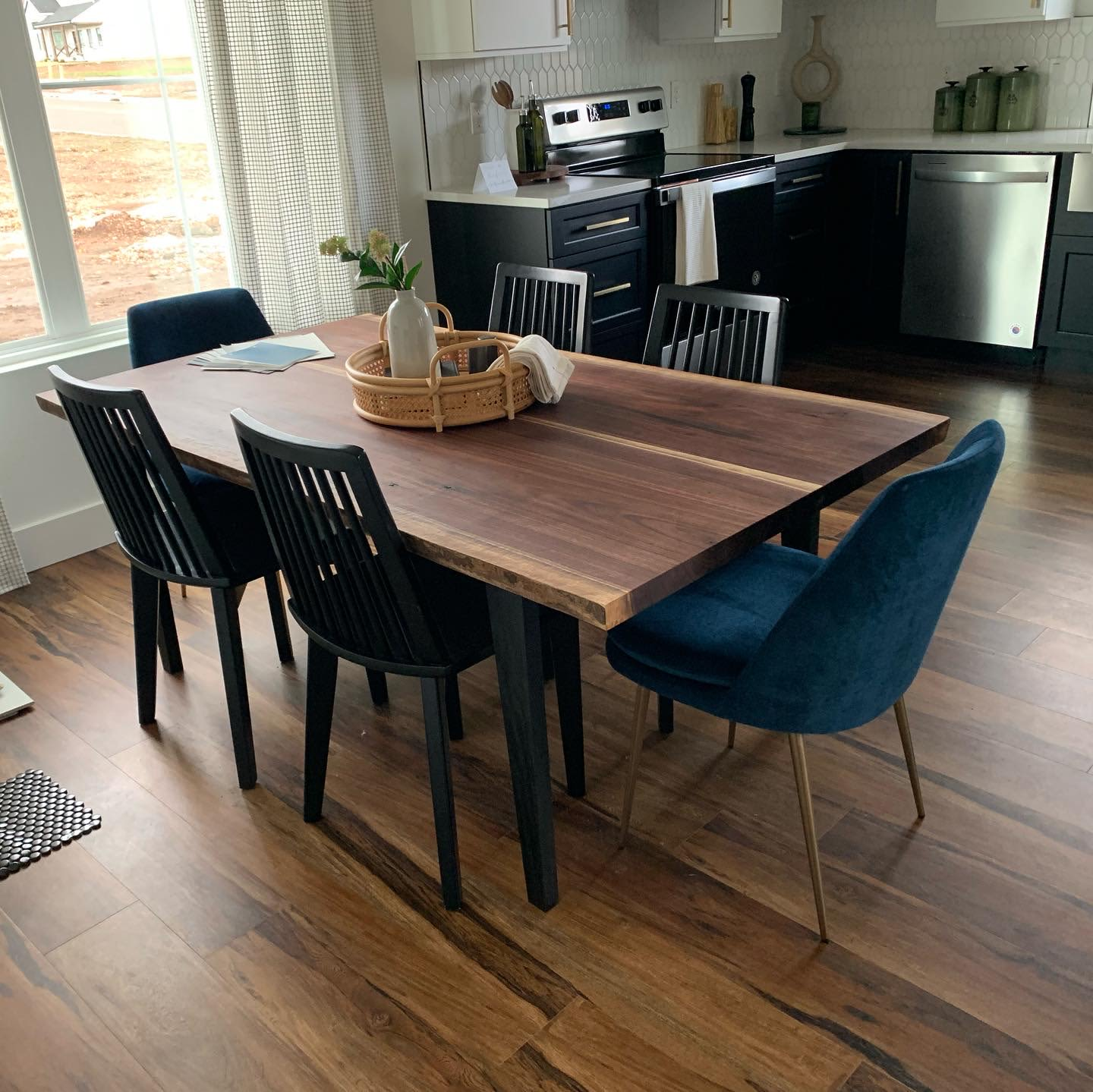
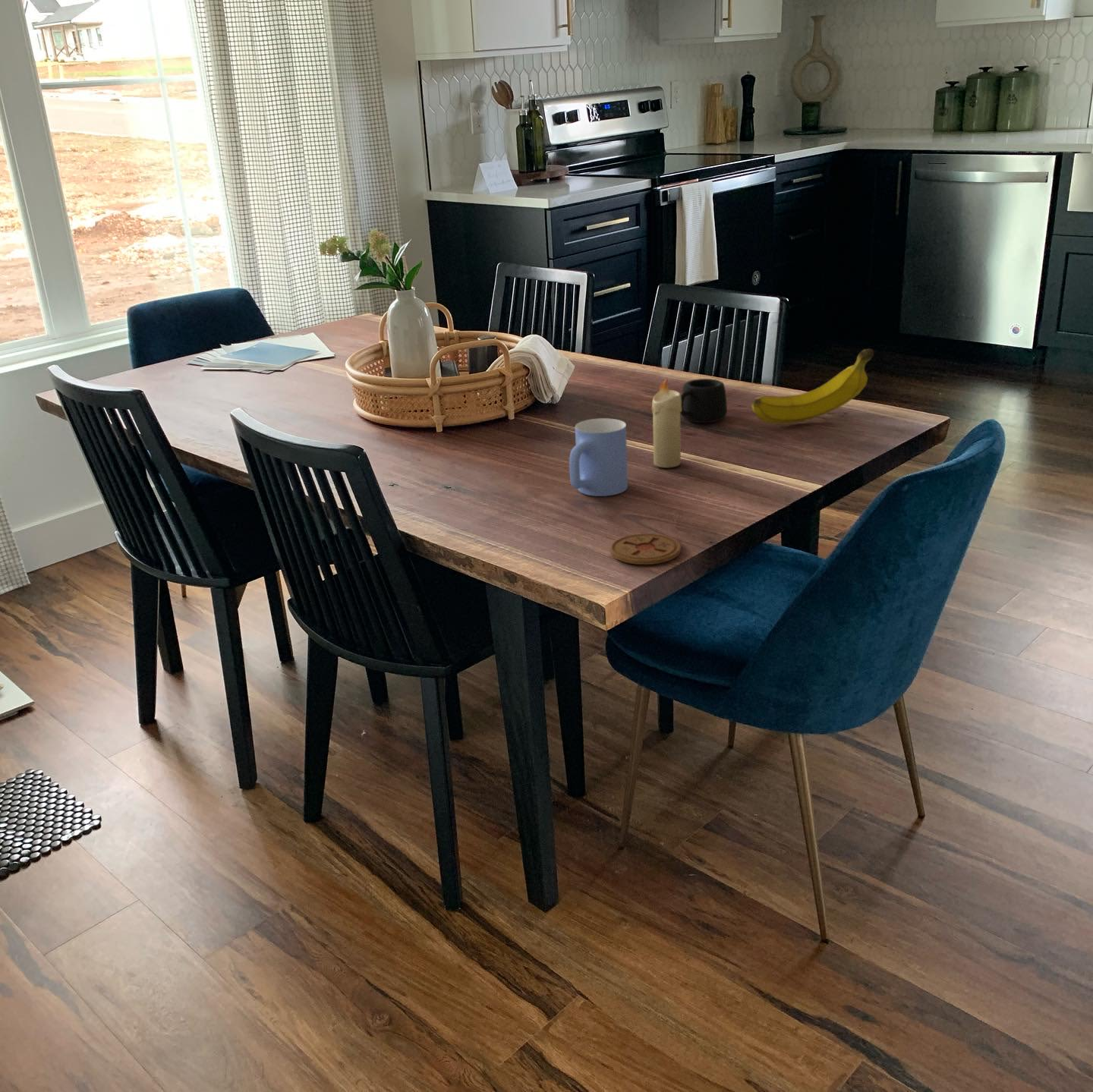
+ mug (592, 459)
+ coaster (645, 548)
+ mug (698, 402)
+ candle (666, 421)
+ fruit (814, 389)
